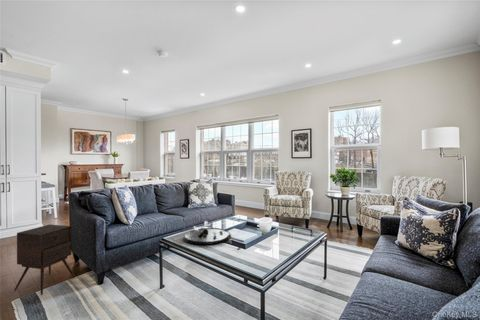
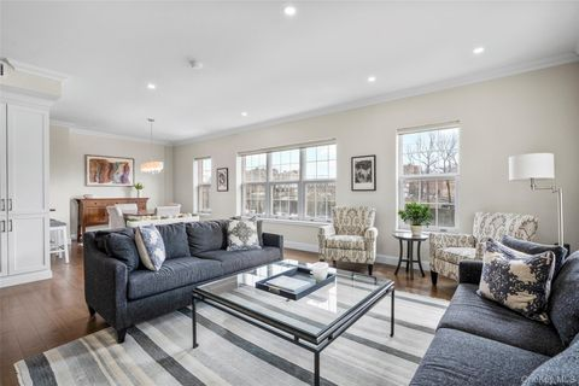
- side table (46, 256)
- decorative tray (207, 230)
